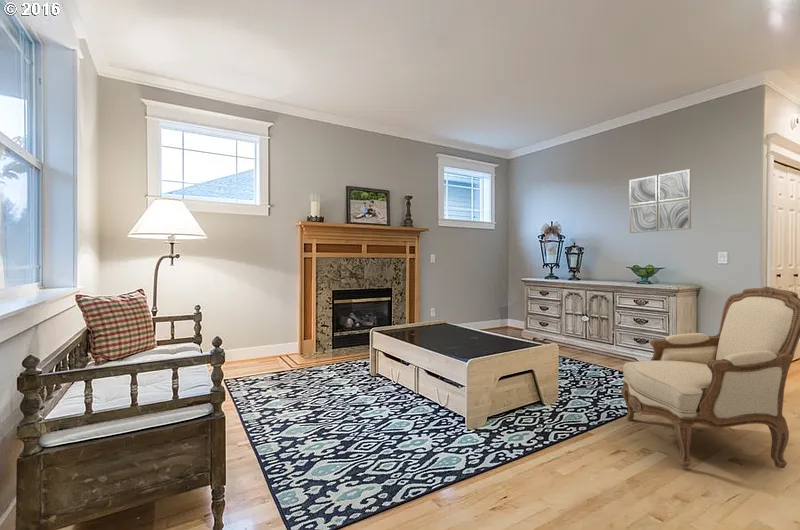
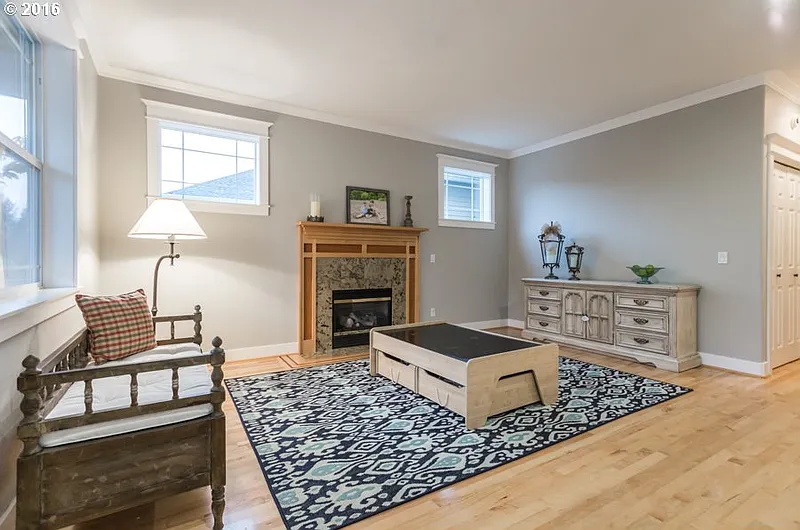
- wall art (657, 202)
- armchair (702, 364)
